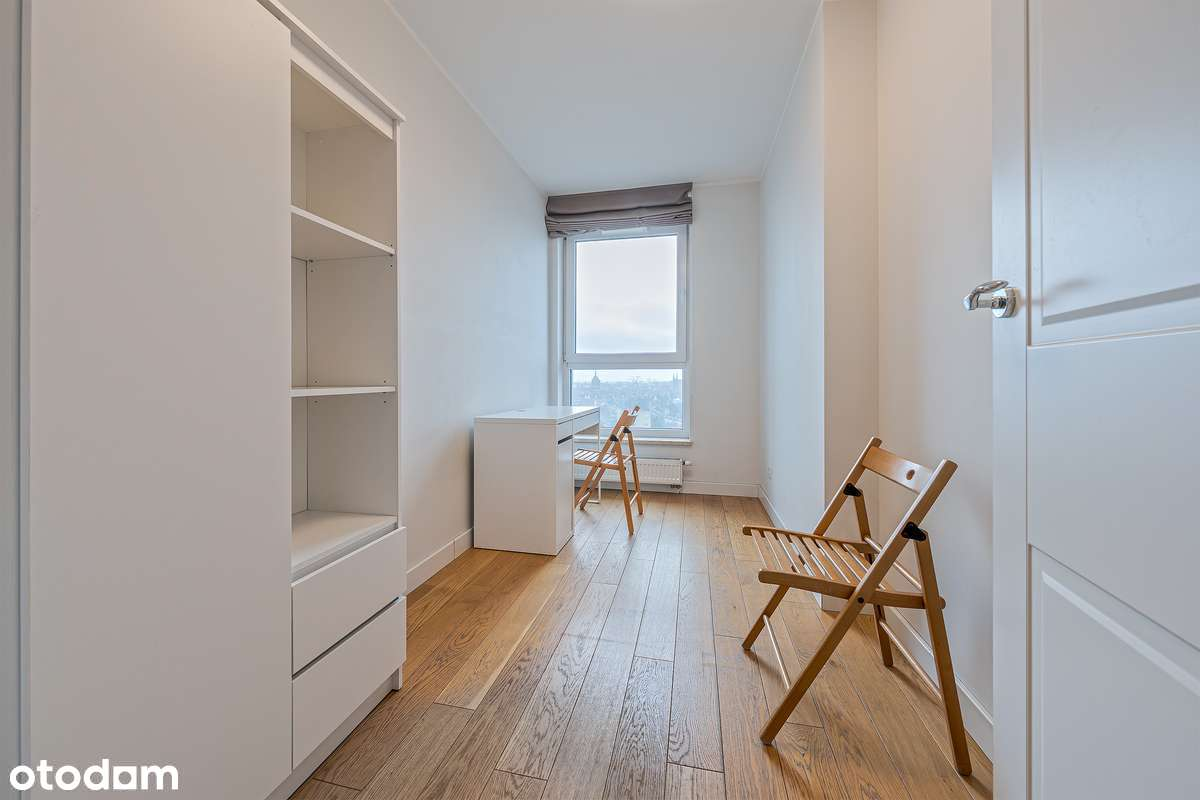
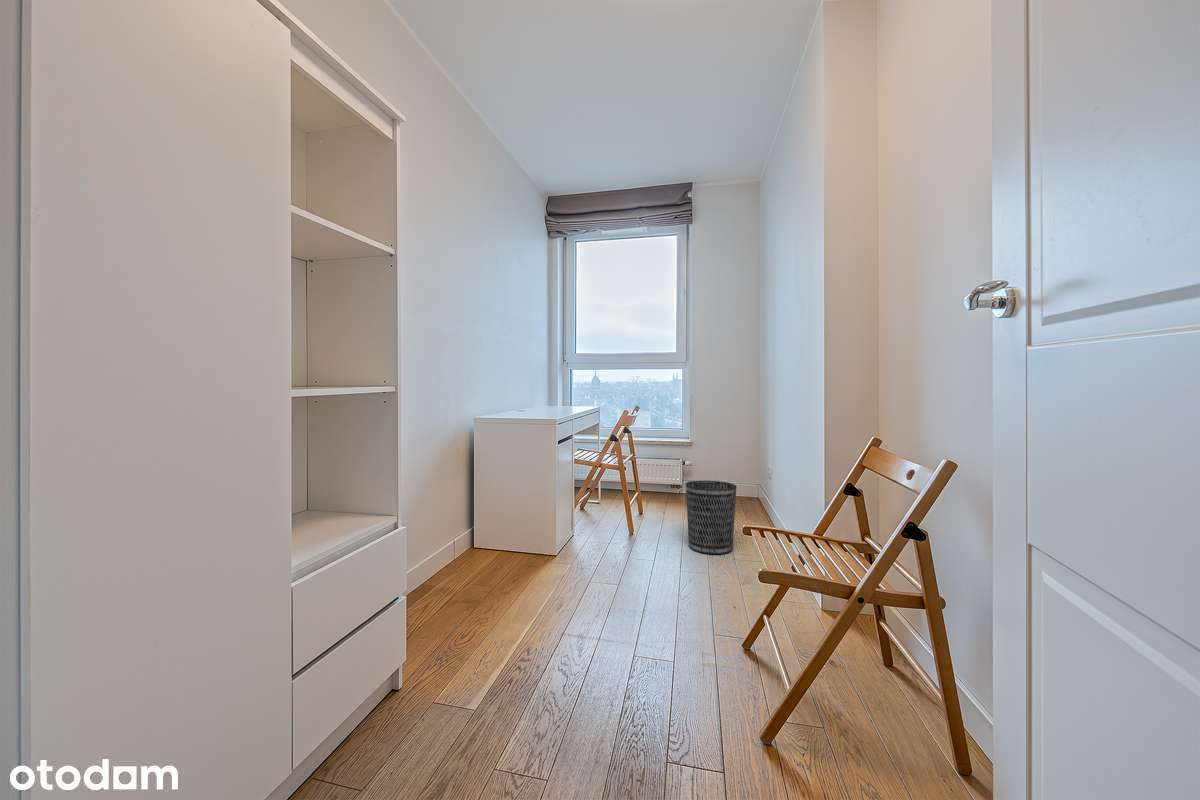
+ wastebasket (710, 515)
